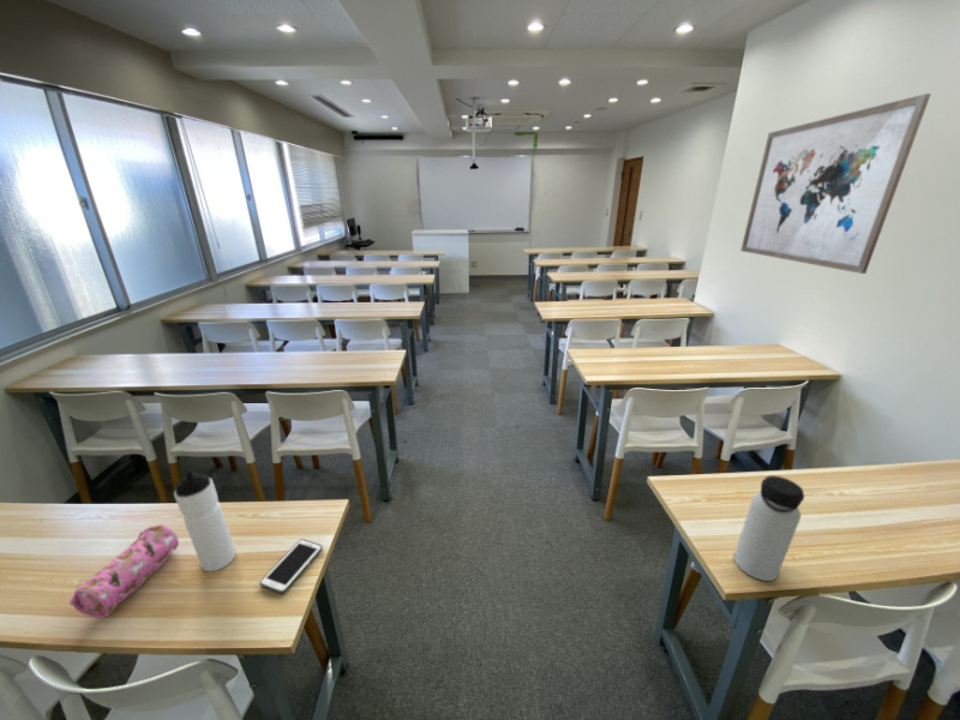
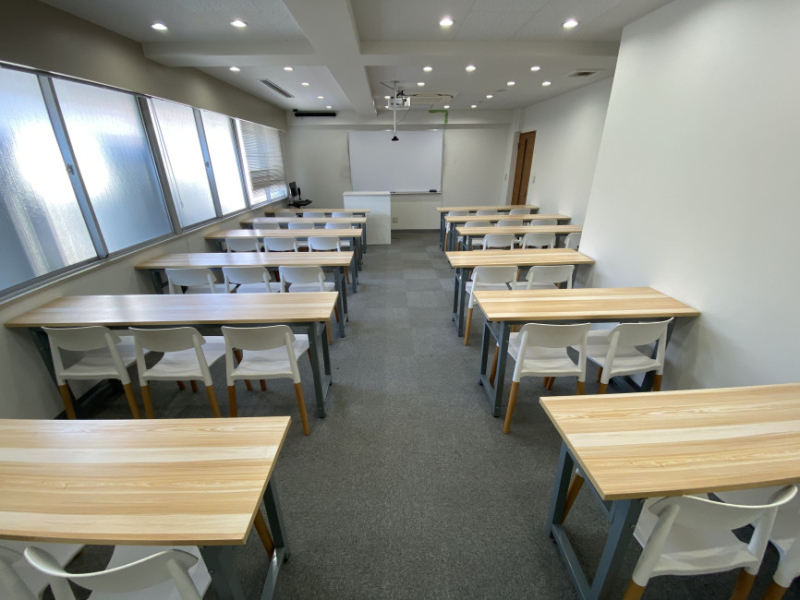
- water bottle (204, 518)
- water bottle (768, 527)
- pencil case (128, 568)
- wall art (810, 193)
- cell phone (293, 564)
